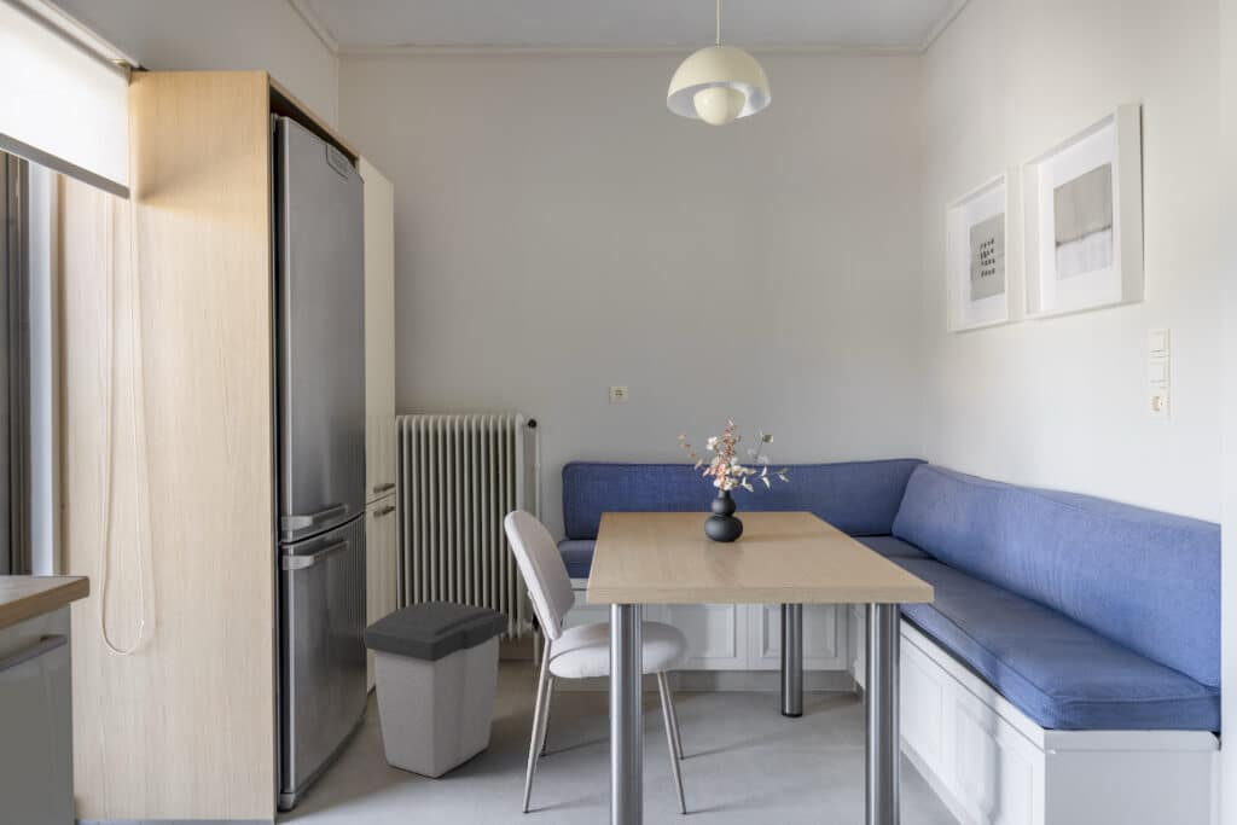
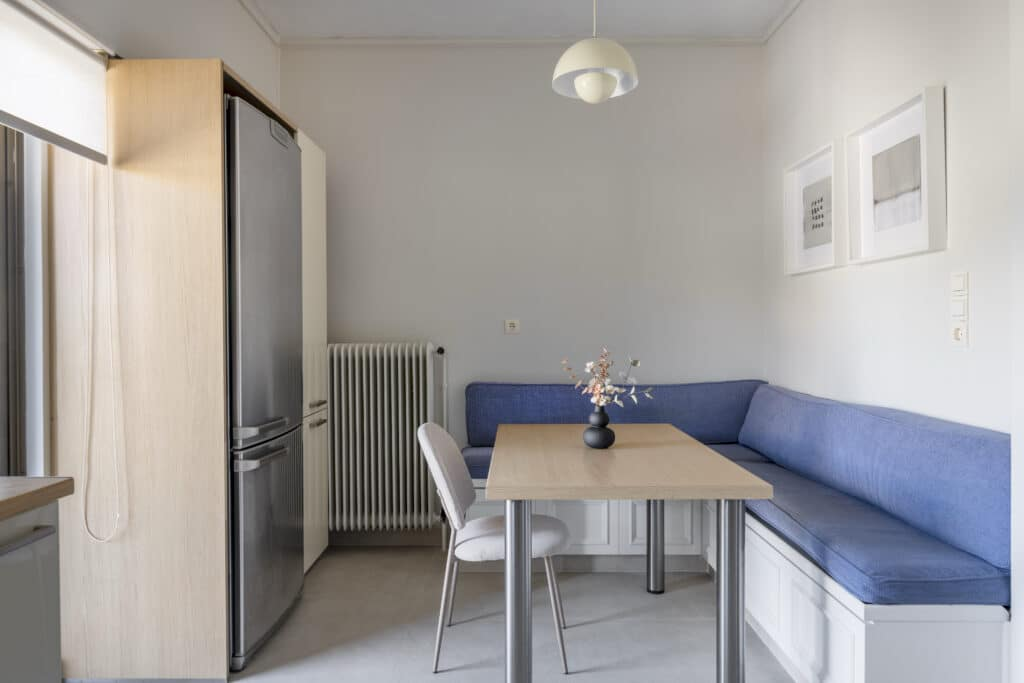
- trash can (441, 684)
